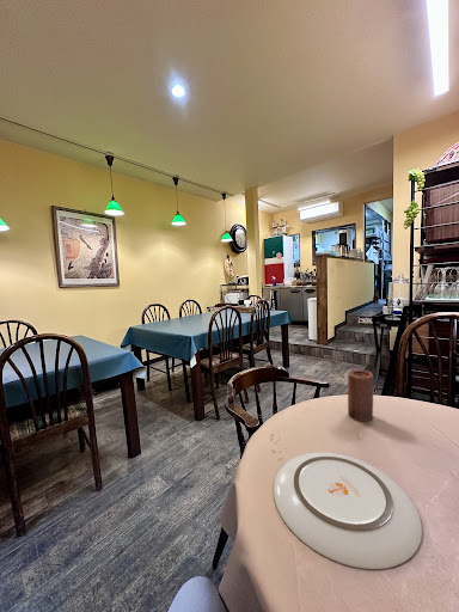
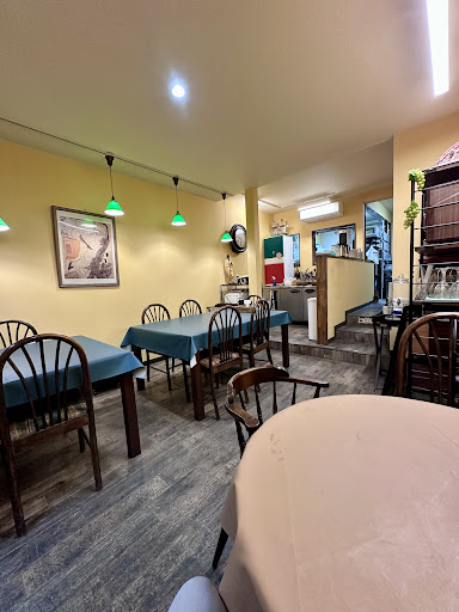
- candle (360, 394)
- plate (339, 491)
